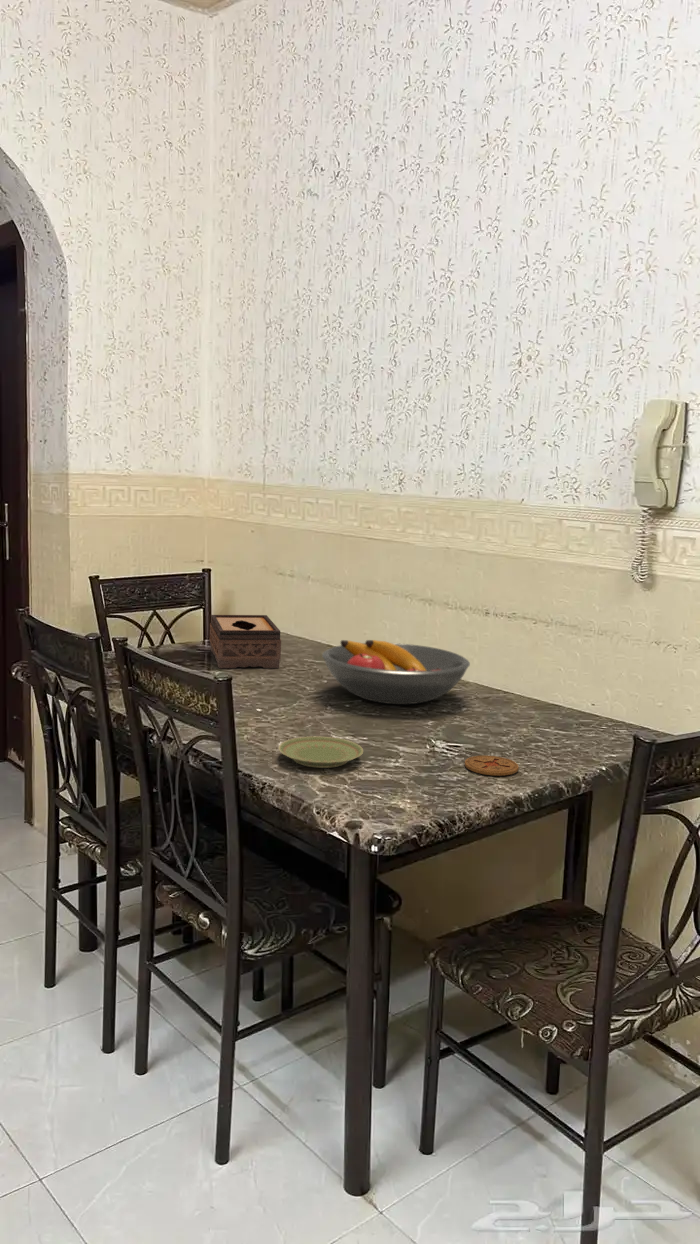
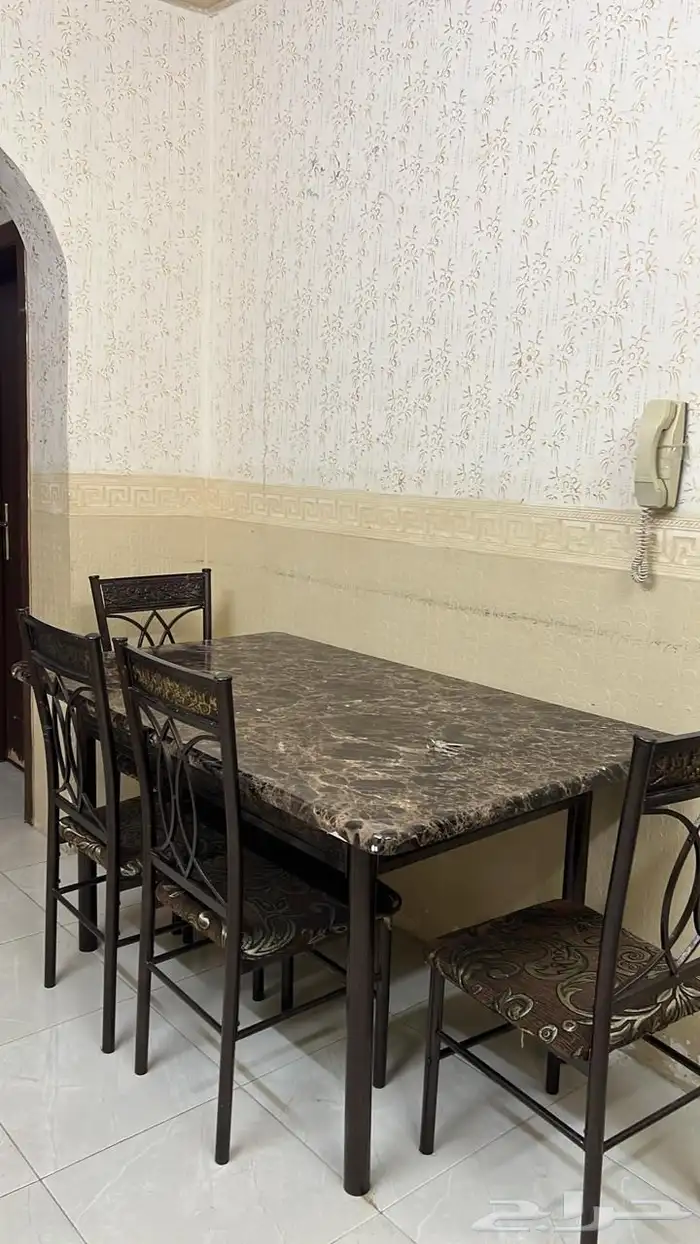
- plate (320, 753)
- coaster (491, 765)
- tissue box (243, 640)
- fruit bowl (395, 671)
